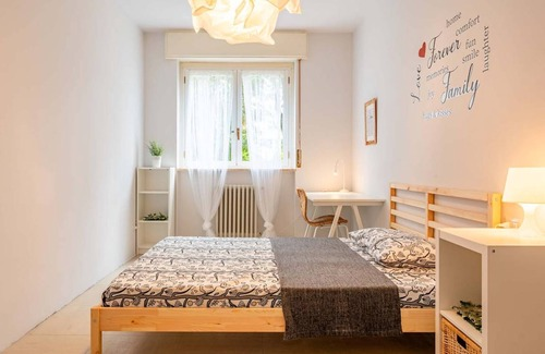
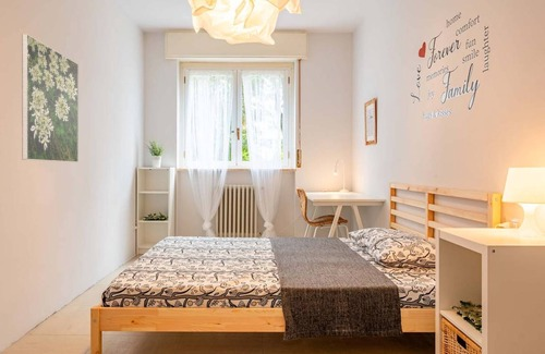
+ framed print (53, 106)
